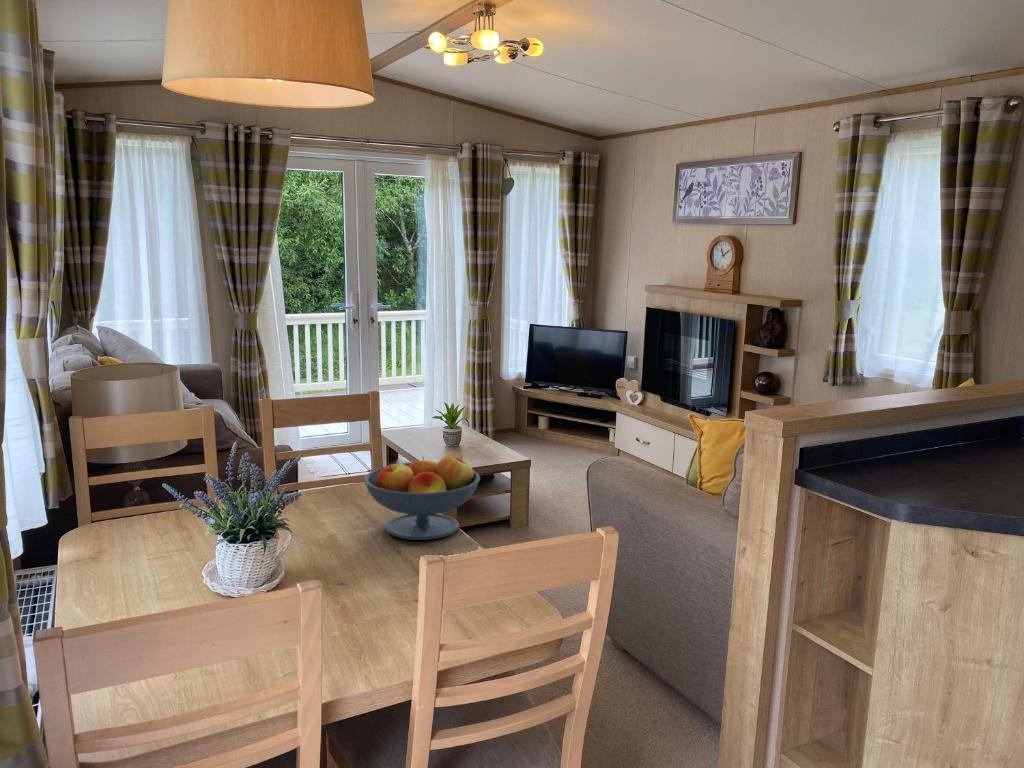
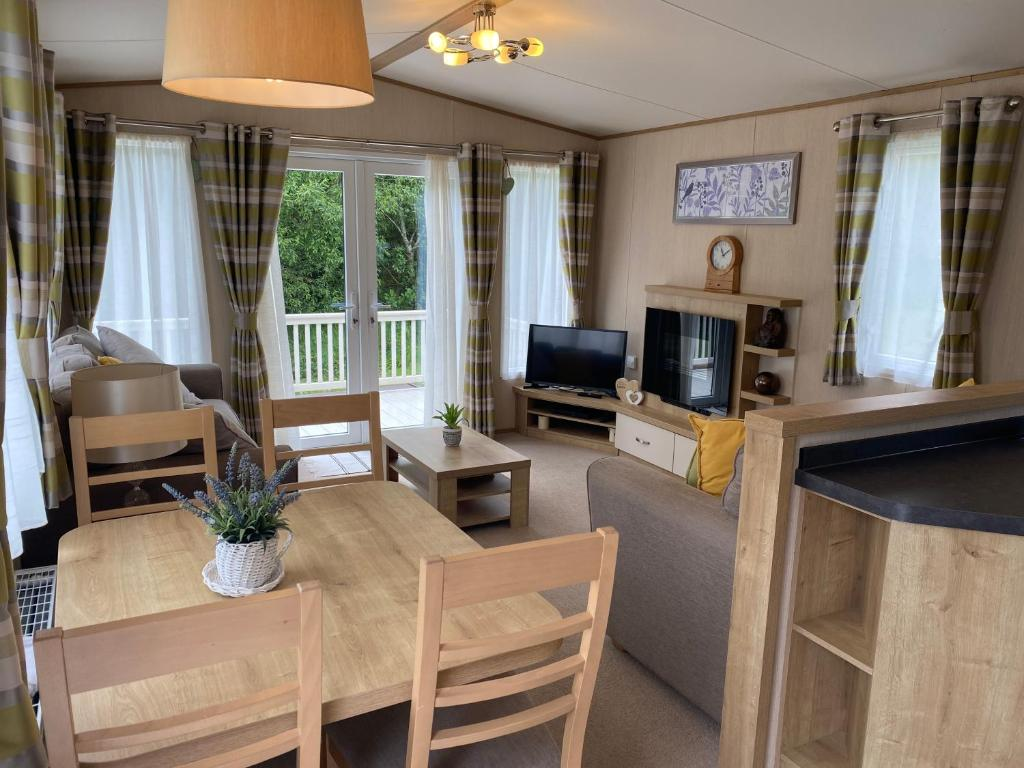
- fruit bowl (422, 493)
